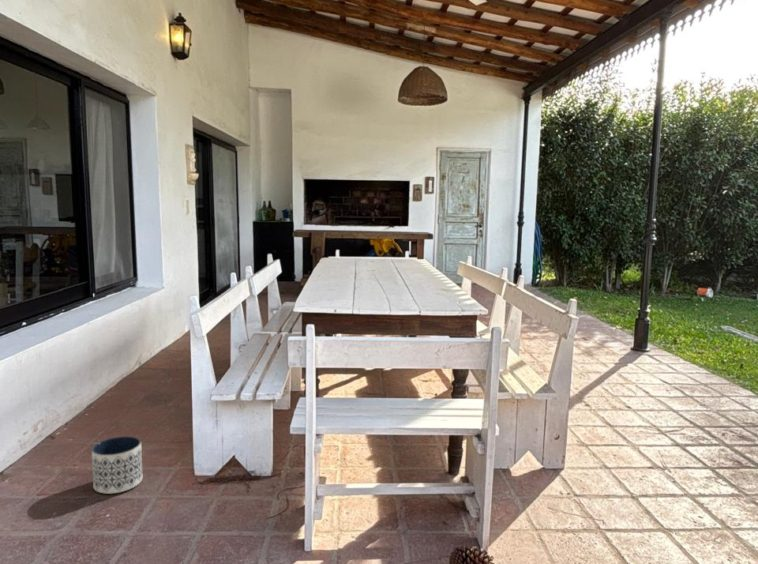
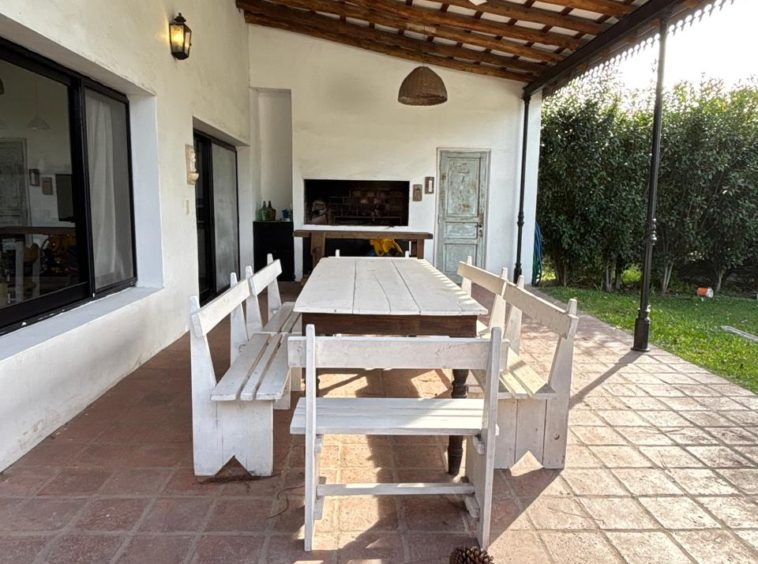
- planter (117, 464)
